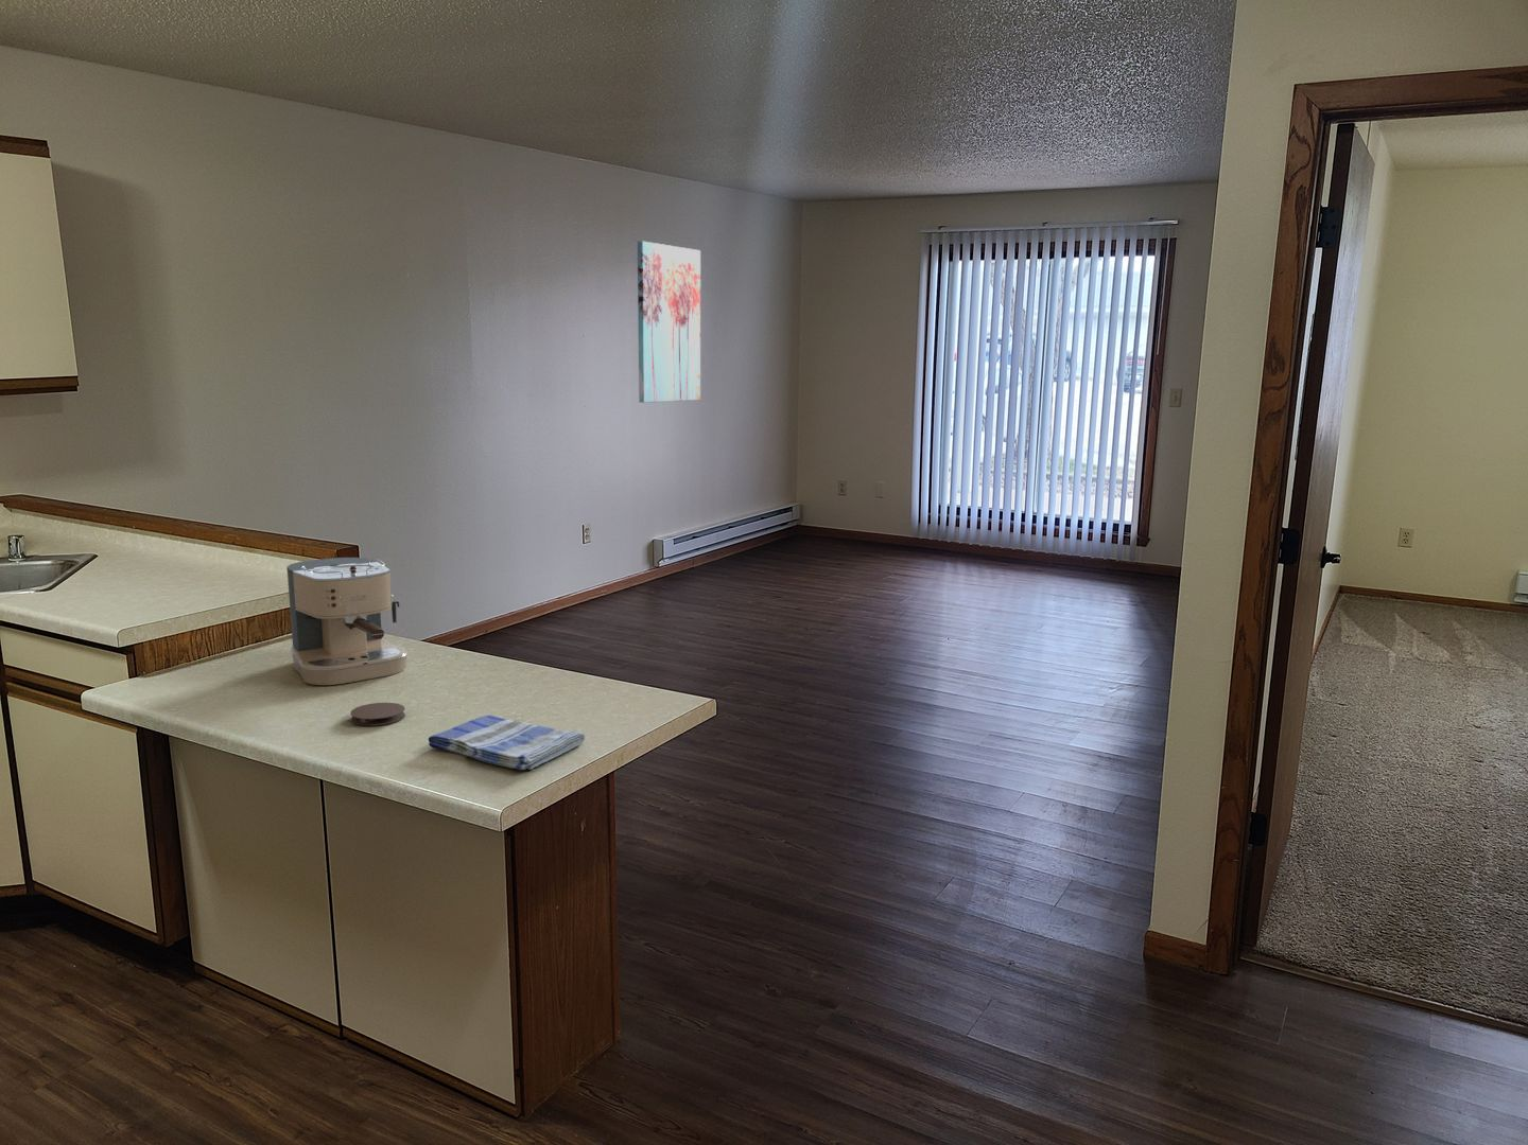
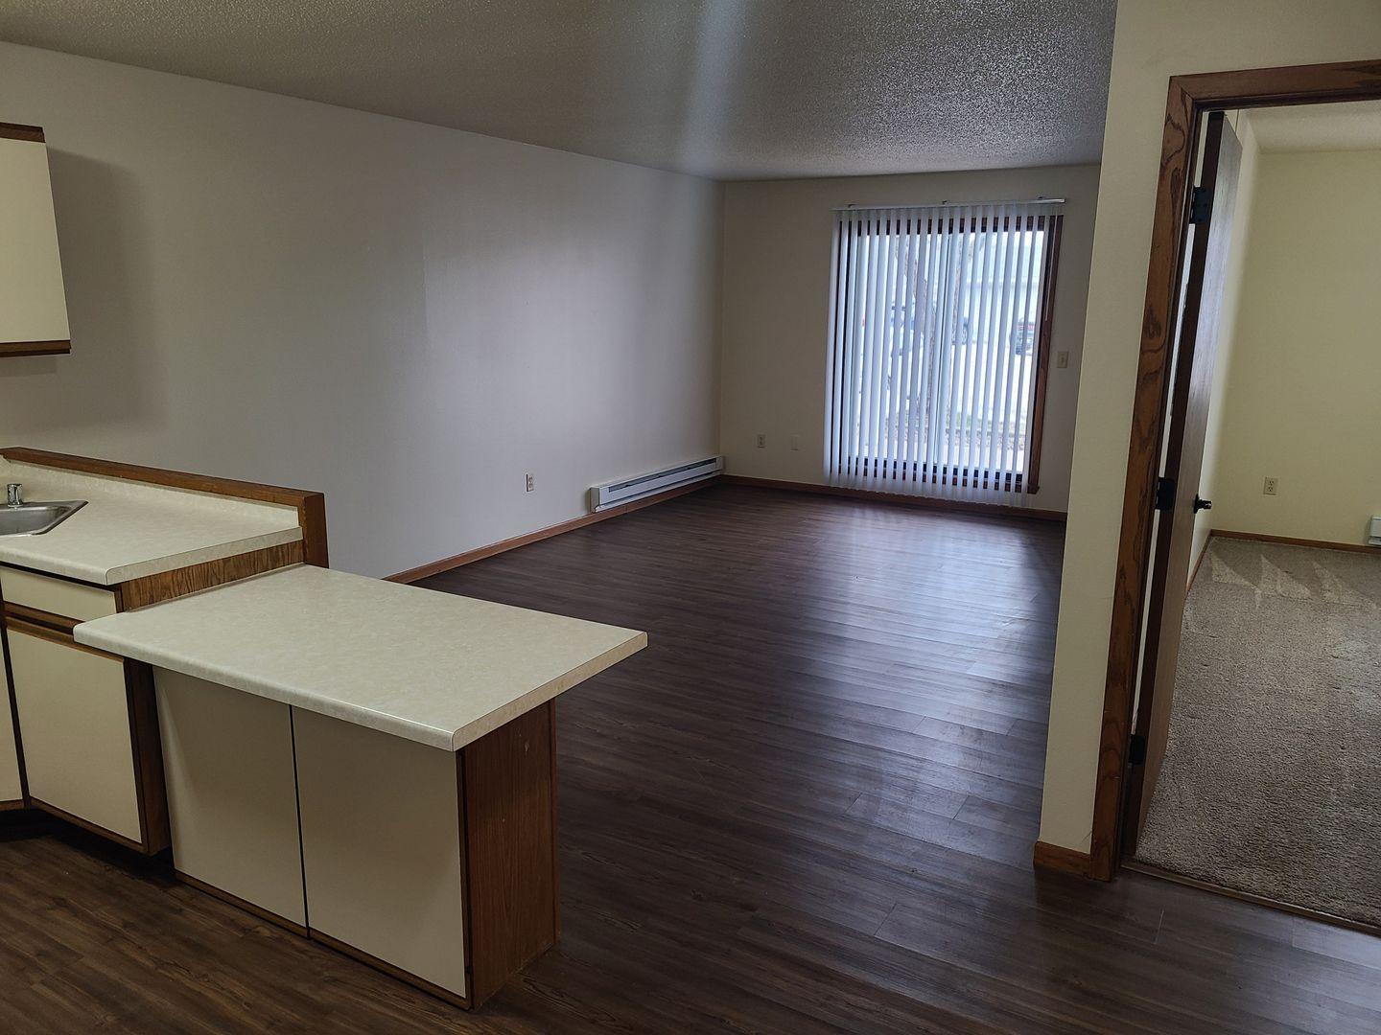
- coffee maker (348, 617)
- dish towel (508, 738)
- wall art (670, 325)
- coaster (378, 713)
